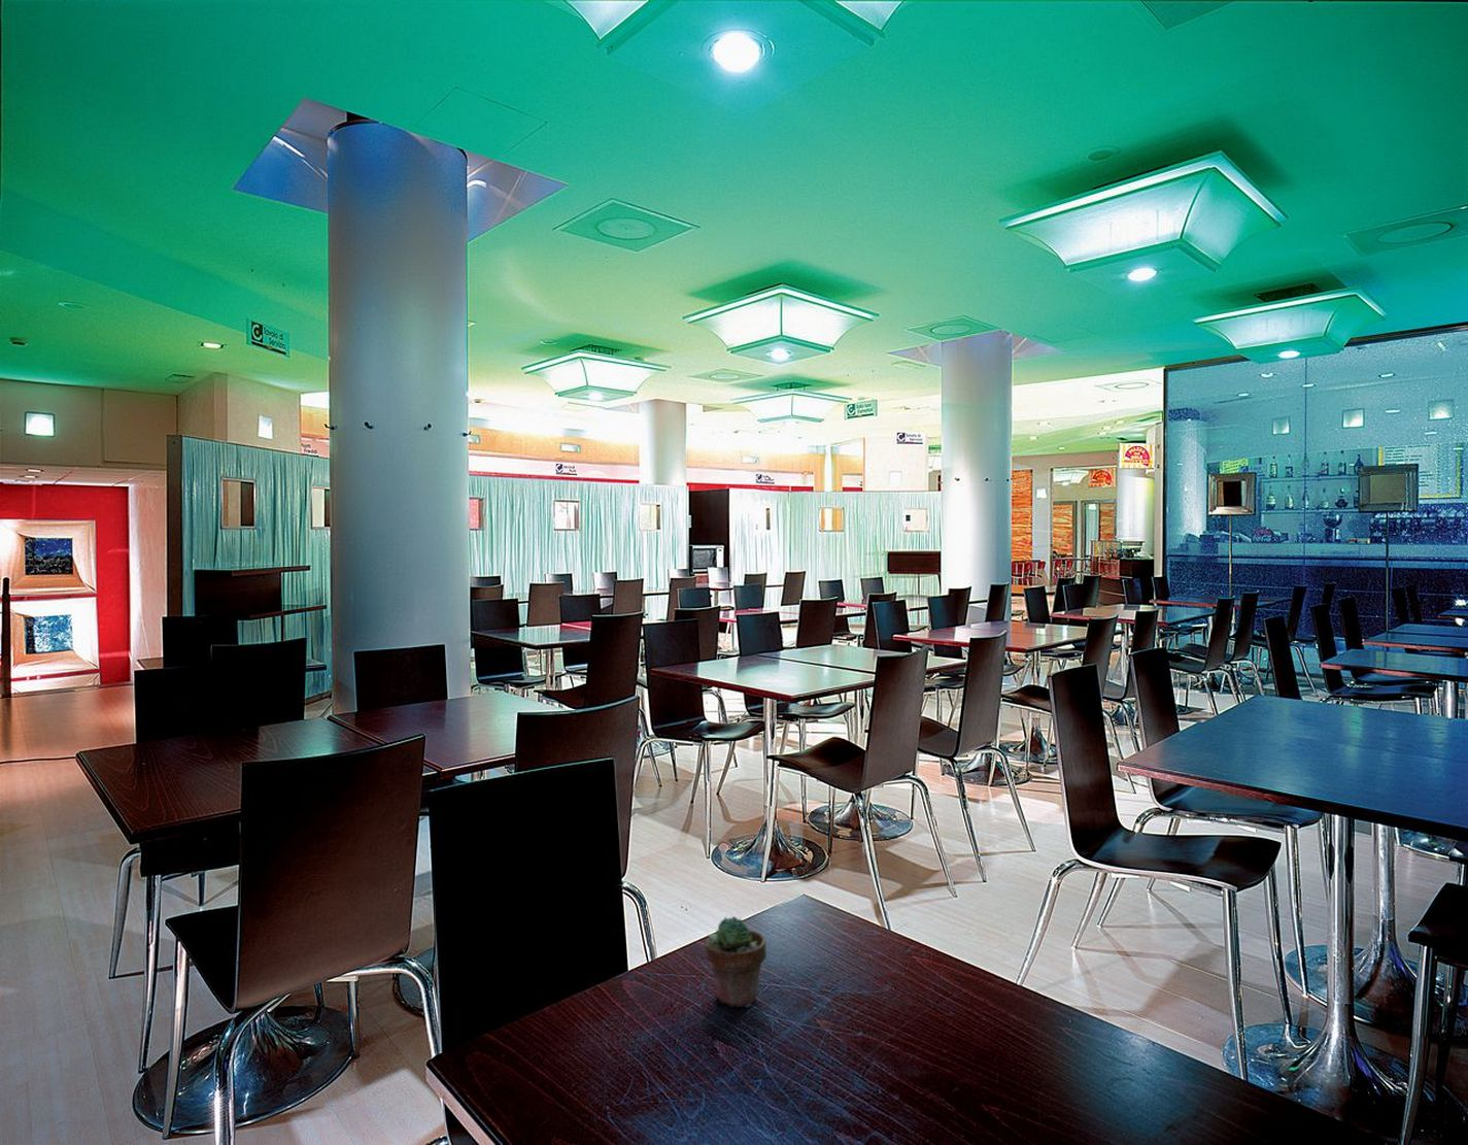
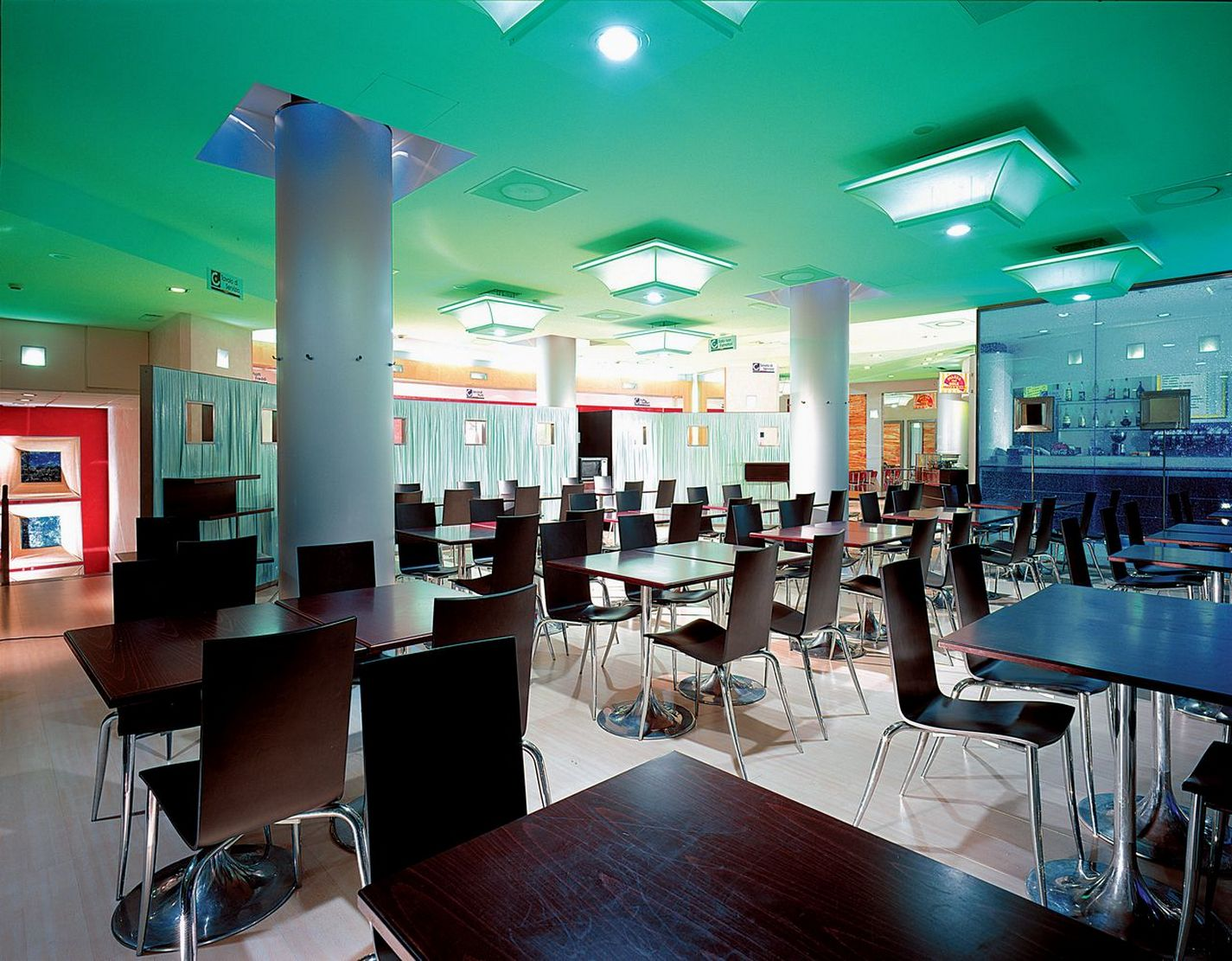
- potted succulent (735, 957)
